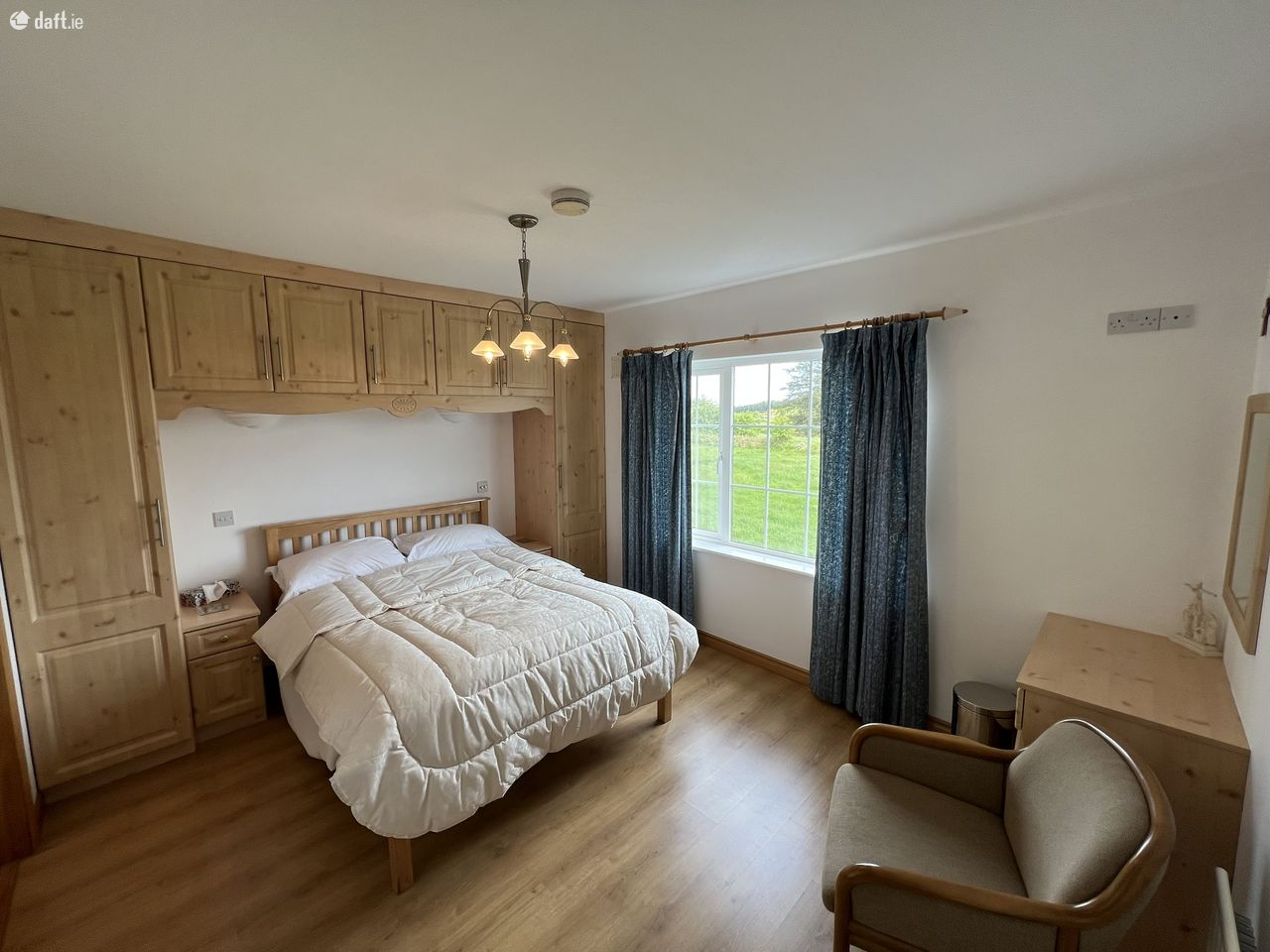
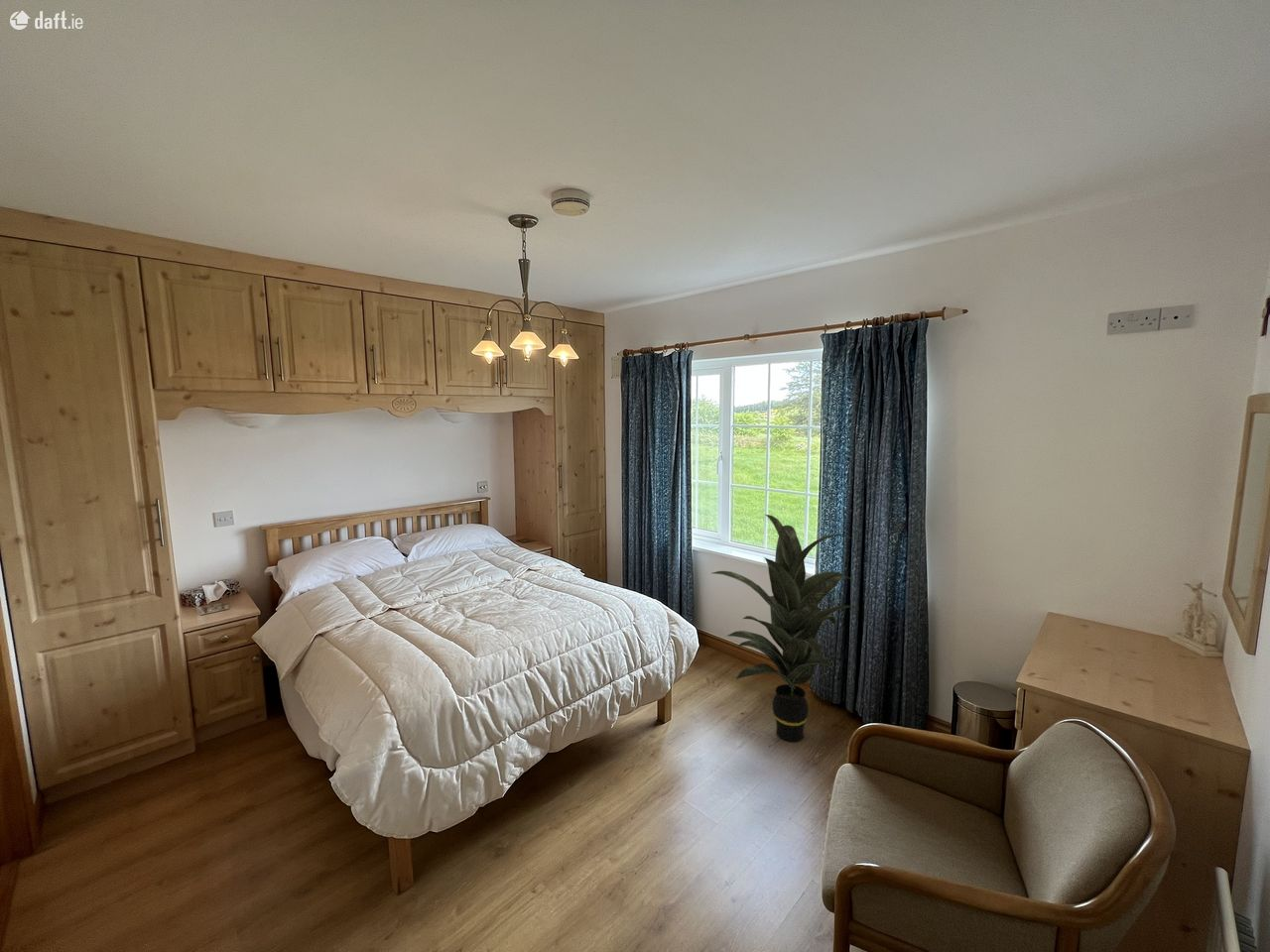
+ indoor plant (787, 625)
